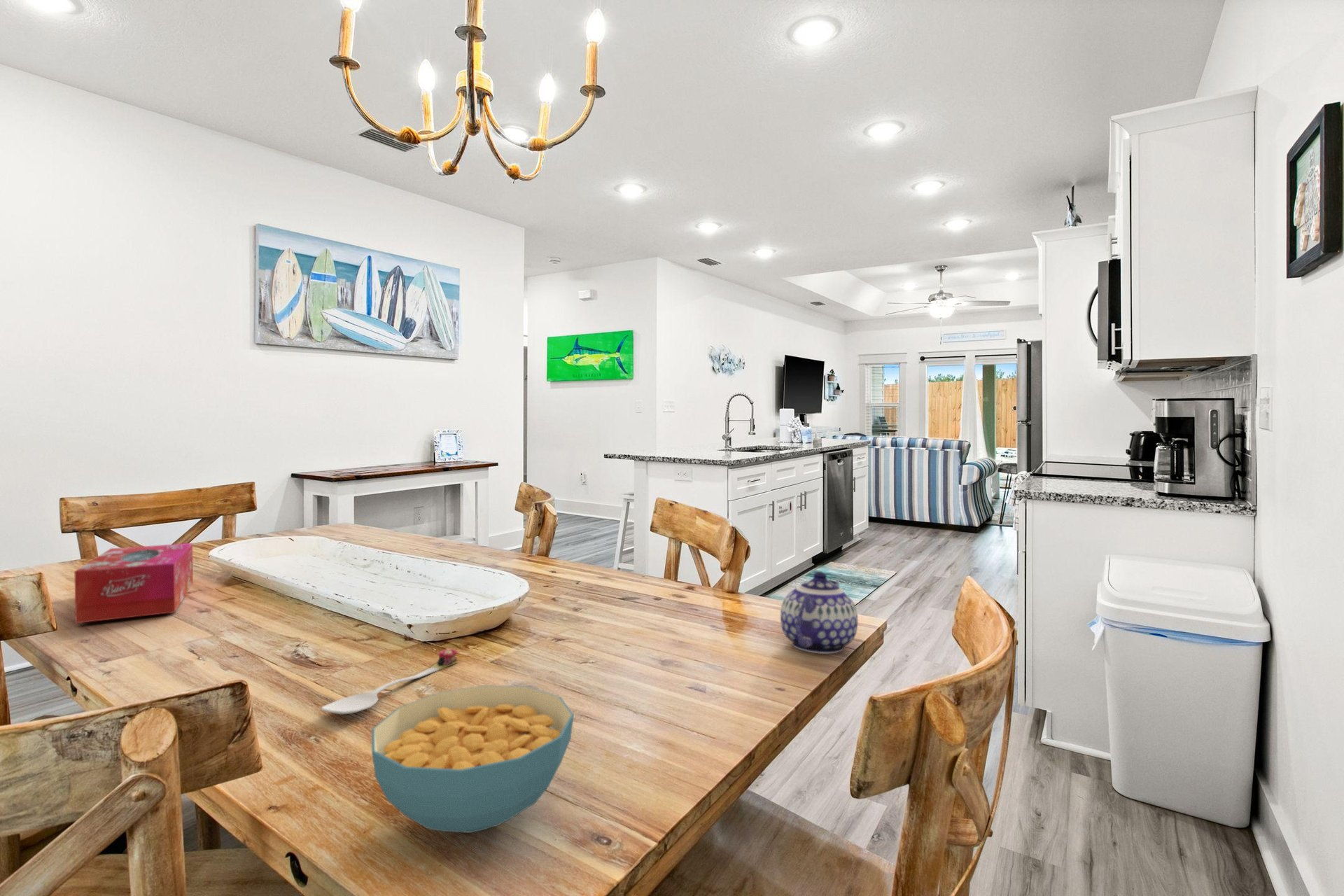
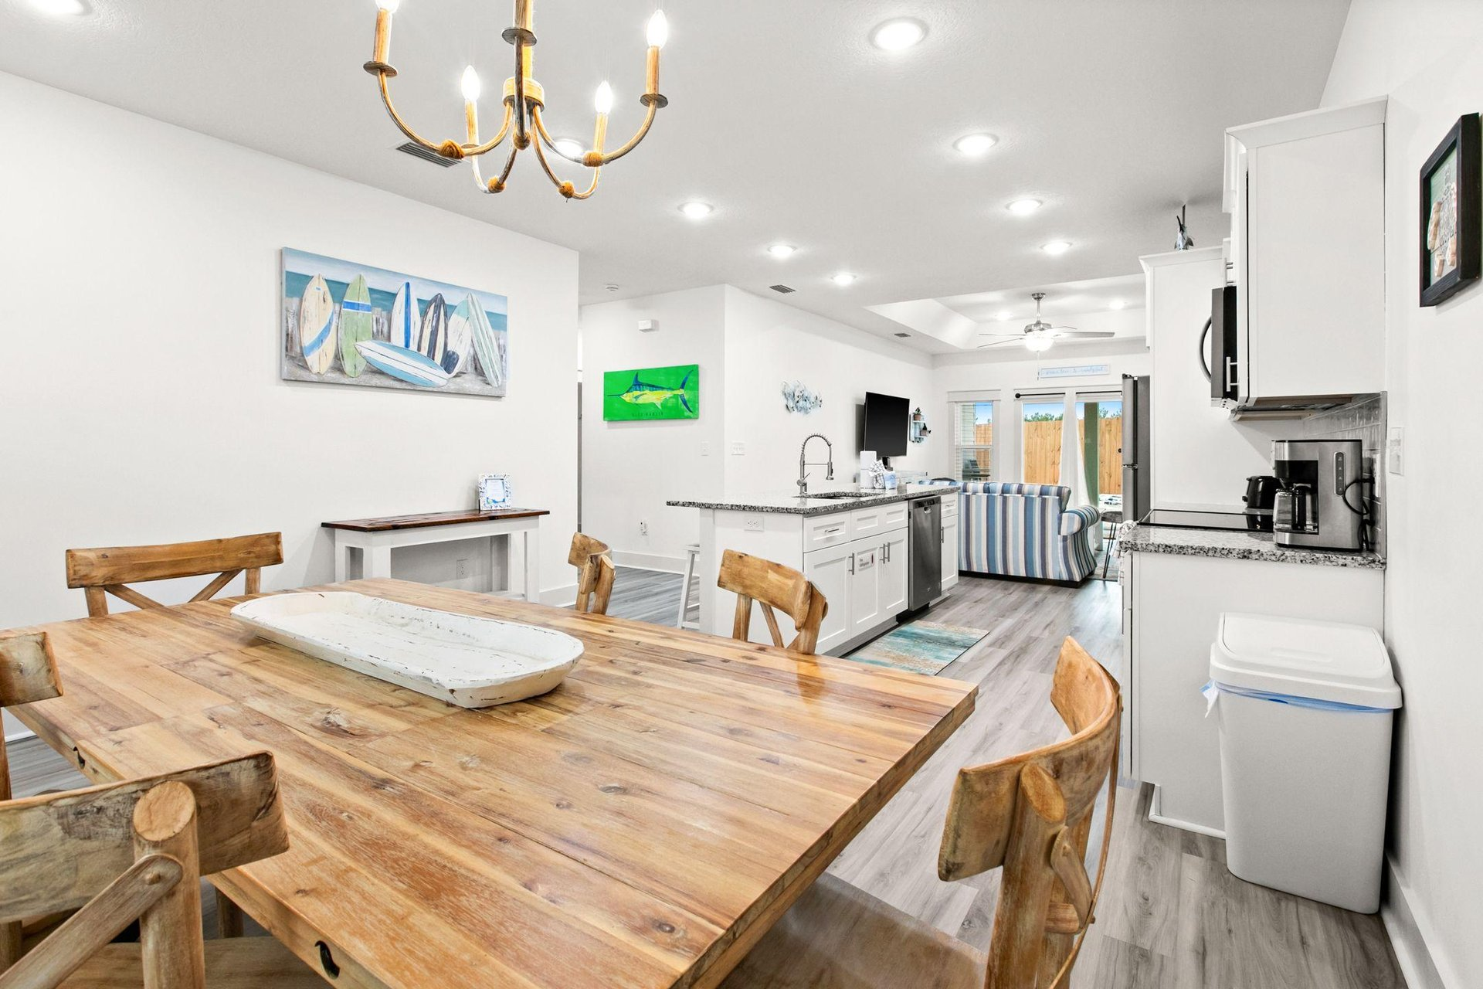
- spoon (398, 680)
- teapot (818, 609)
- tissue box (141, 578)
- cereal bowl (475, 768)
